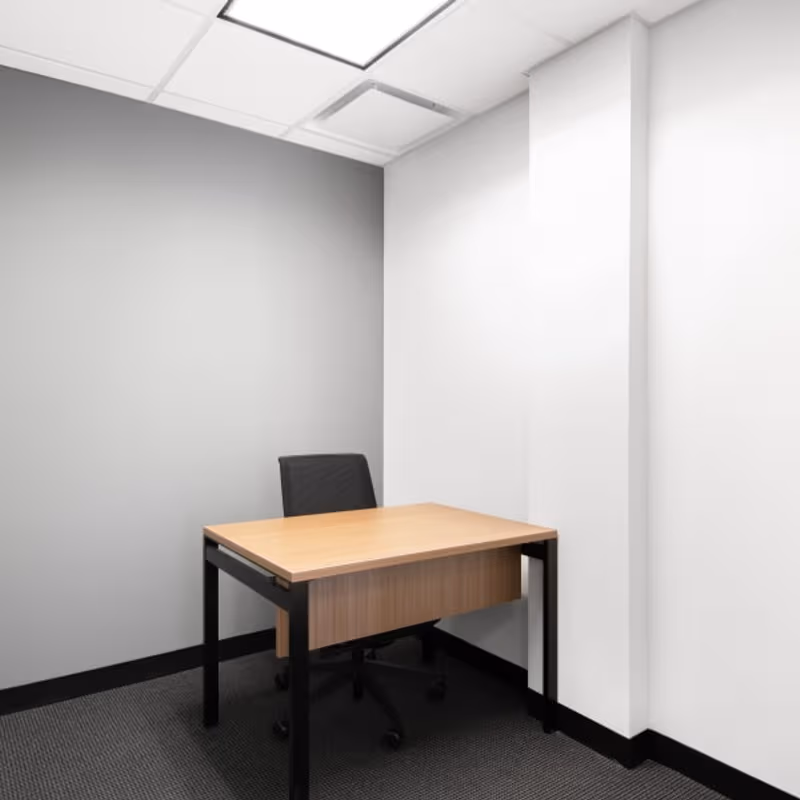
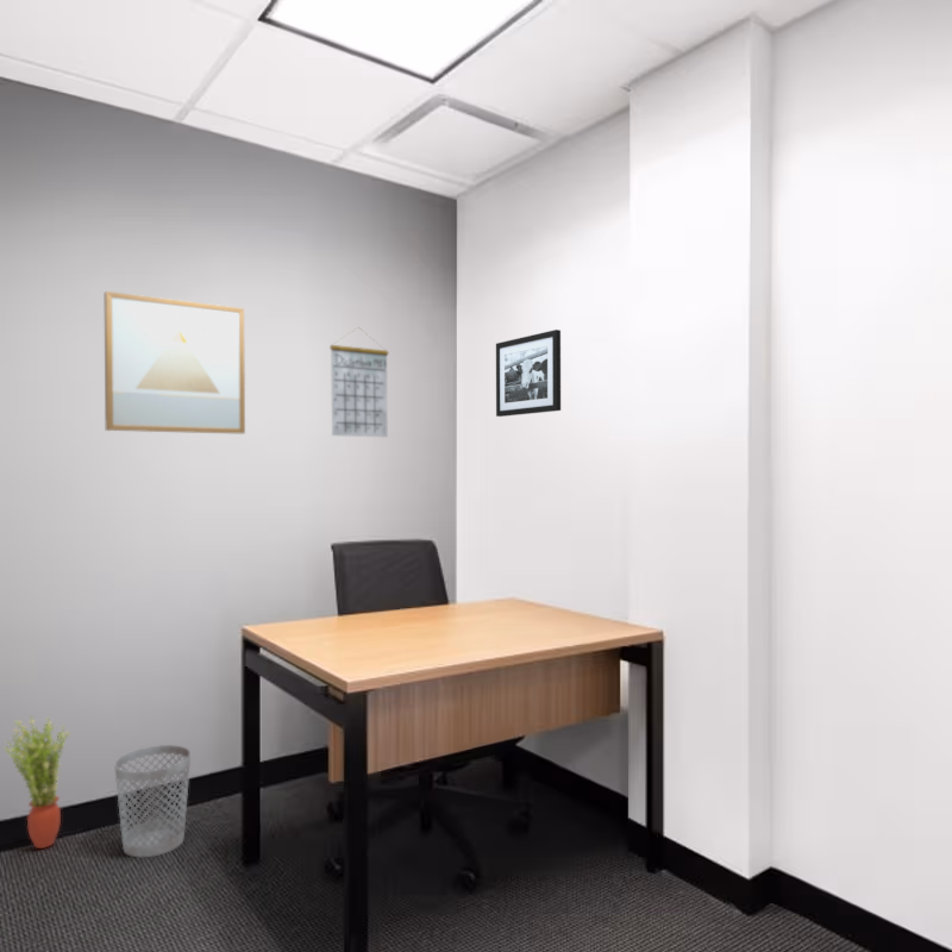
+ wall art (177, 367)
+ calendar (359, 381)
+ wastebasket (154, 801)
+ picture frame (526, 375)
+ potted plant (37, 783)
